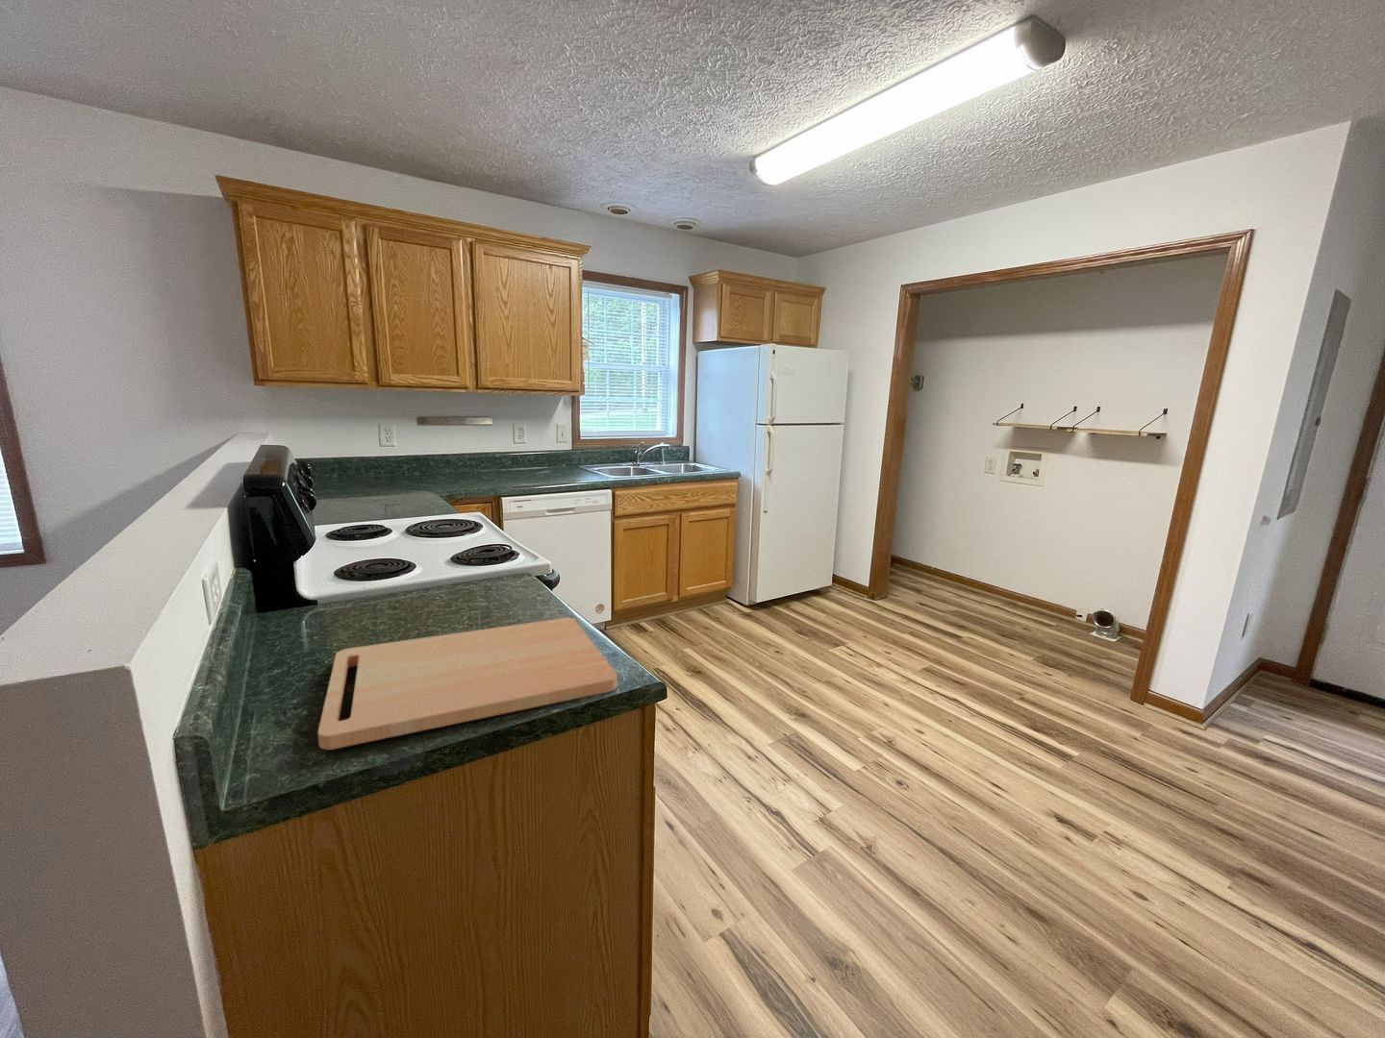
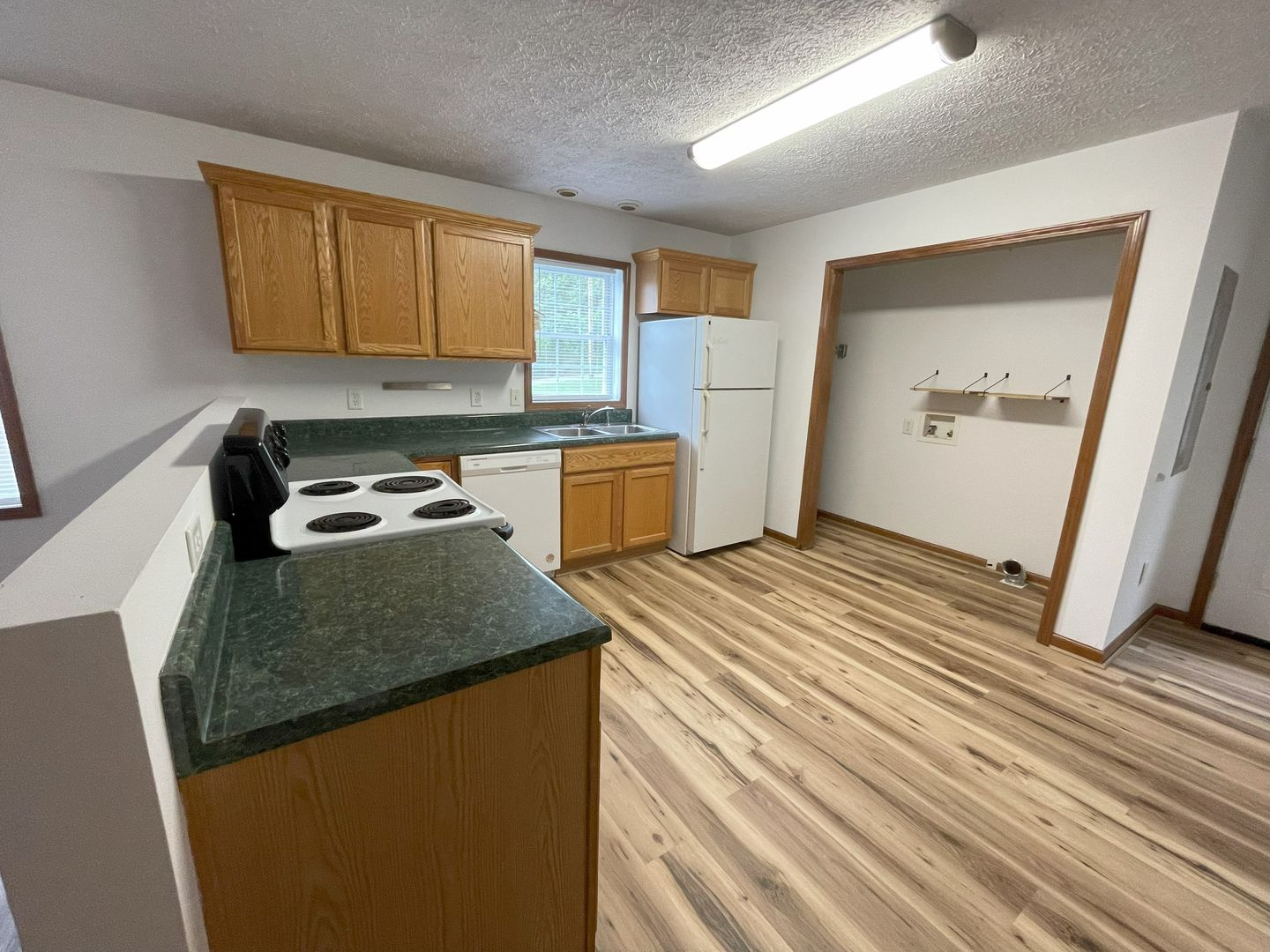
- cutting board (474, 669)
